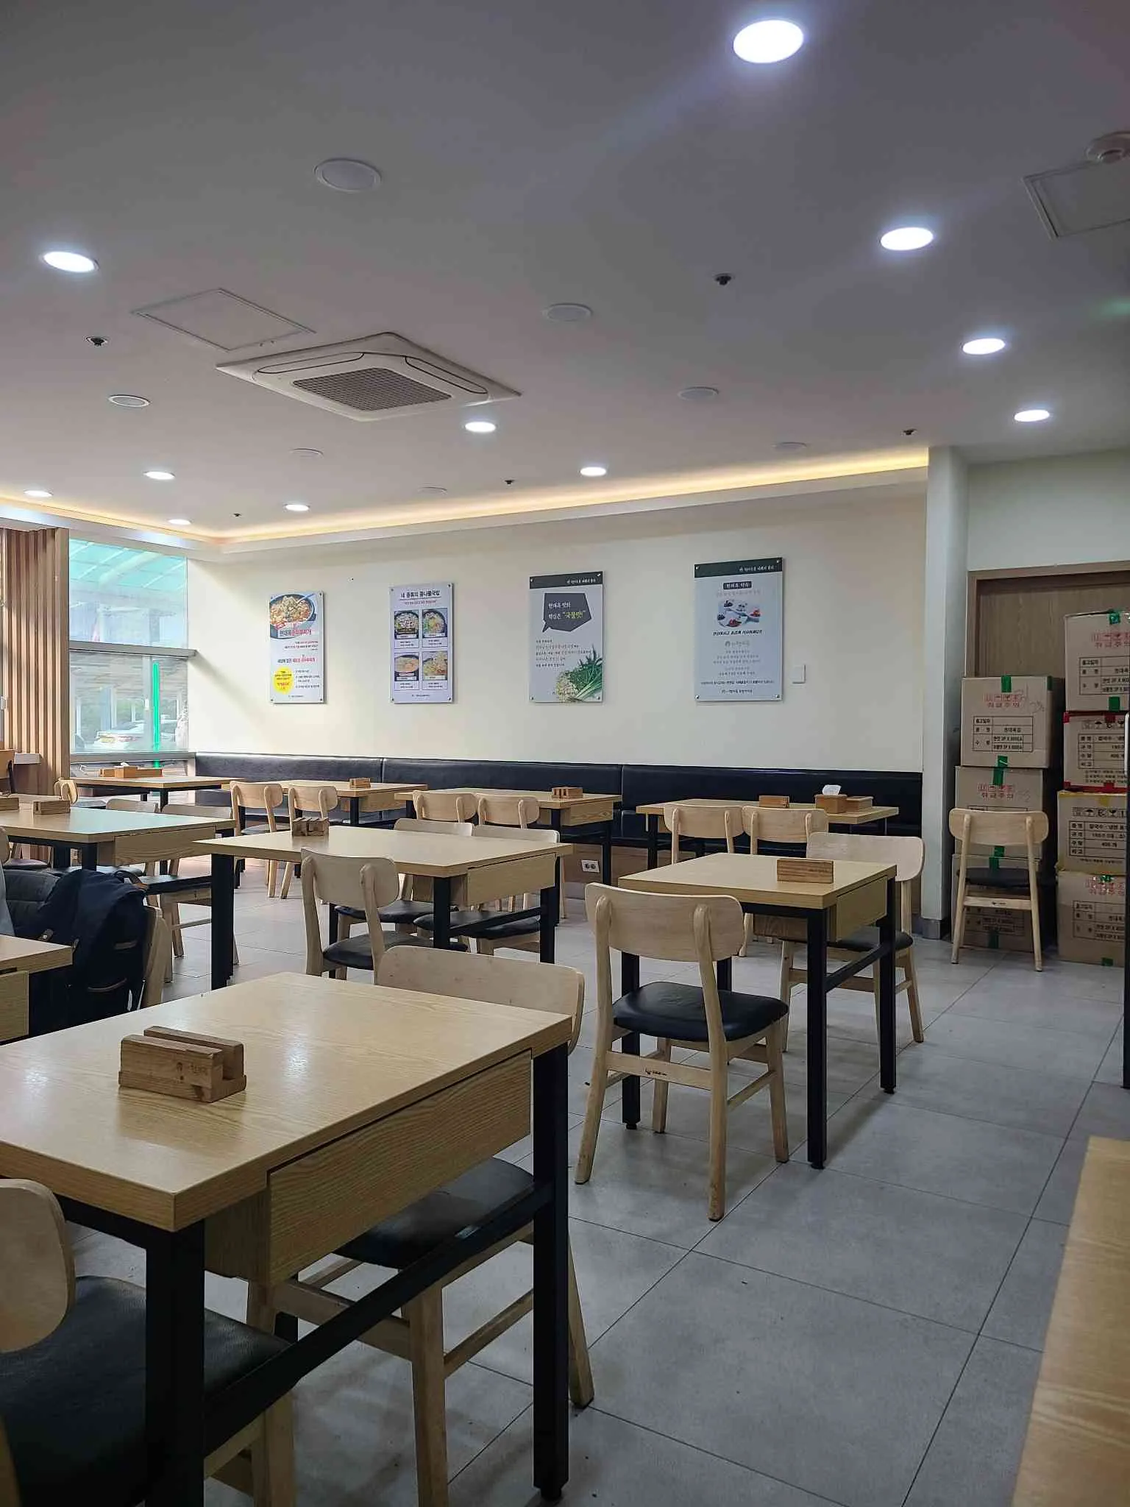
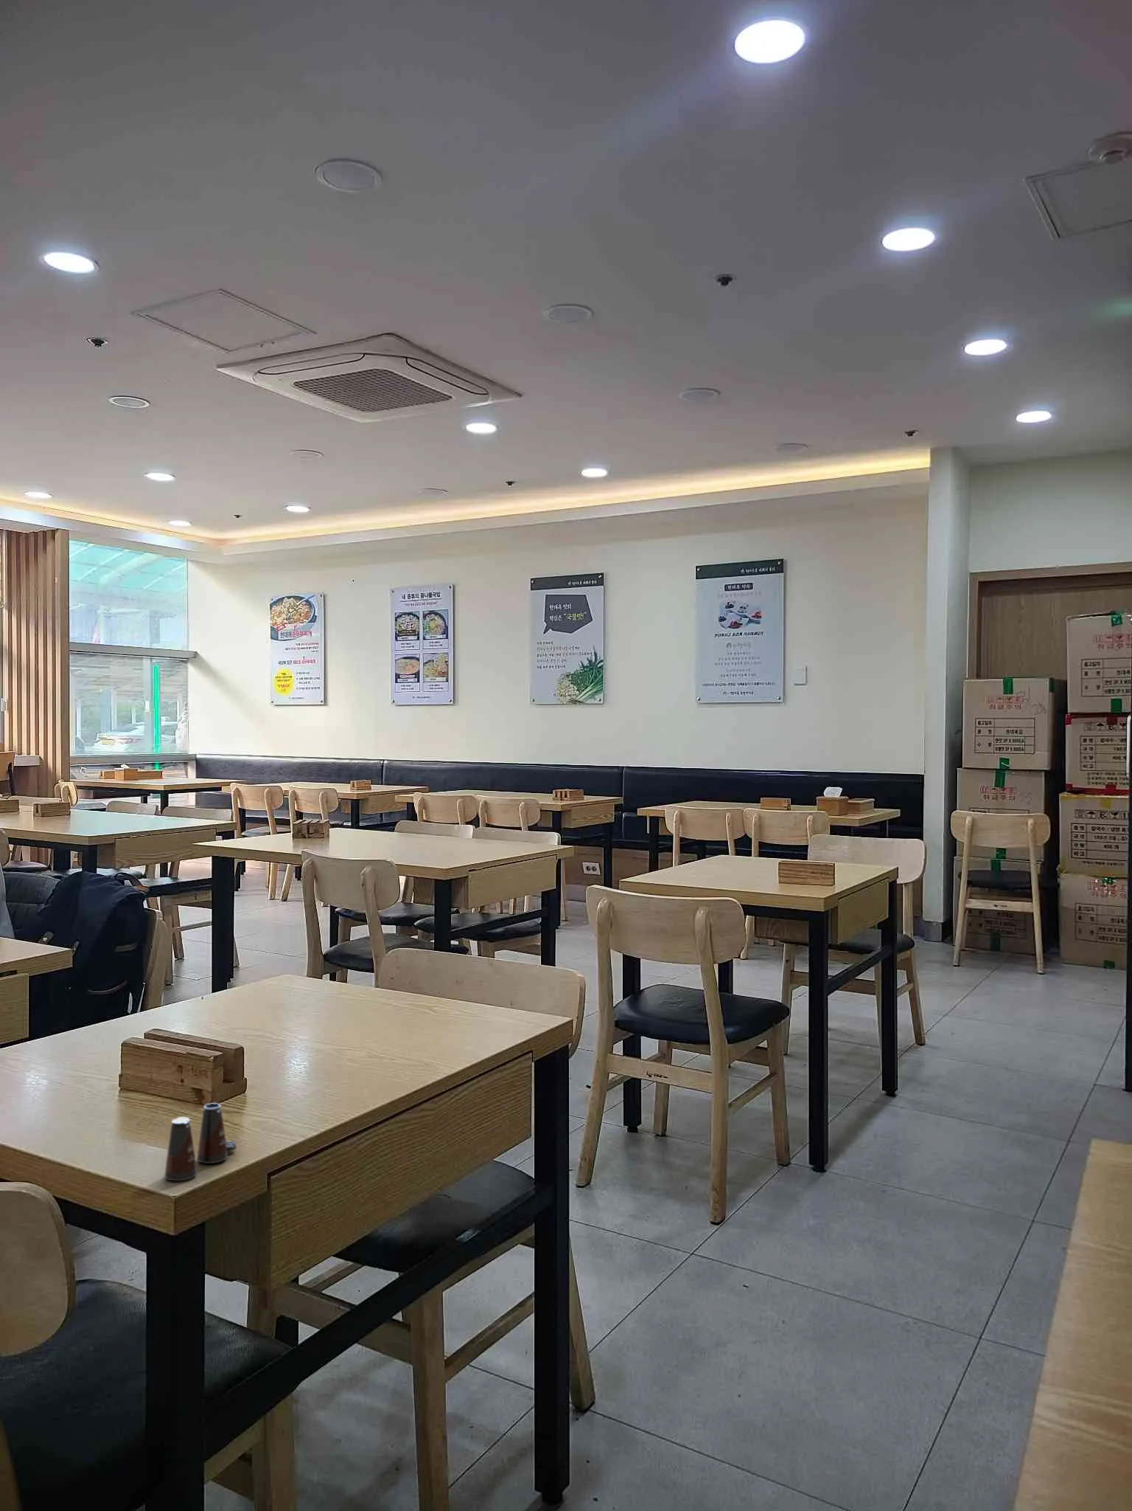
+ salt shaker (202, 1136)
